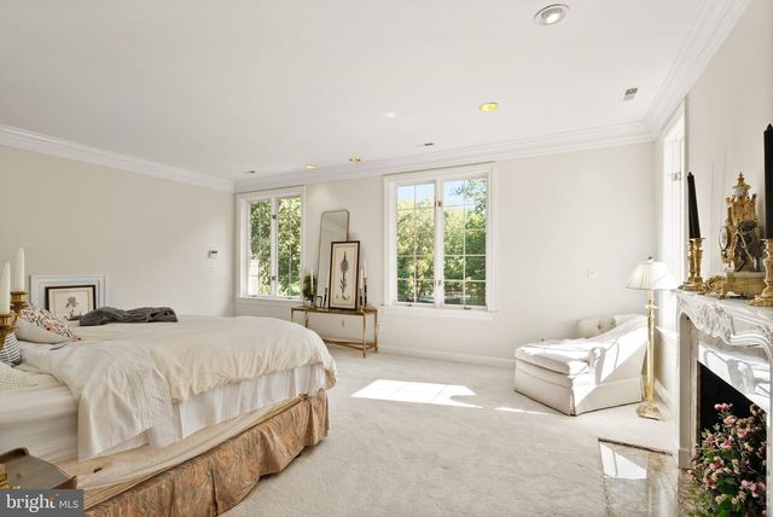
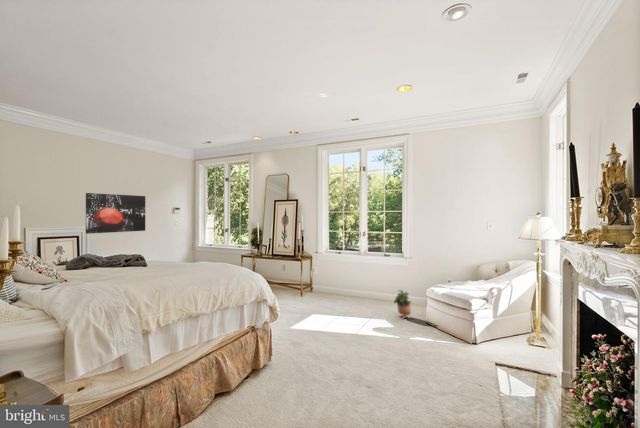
+ wall art (117, 213)
+ potted plant (402, 303)
